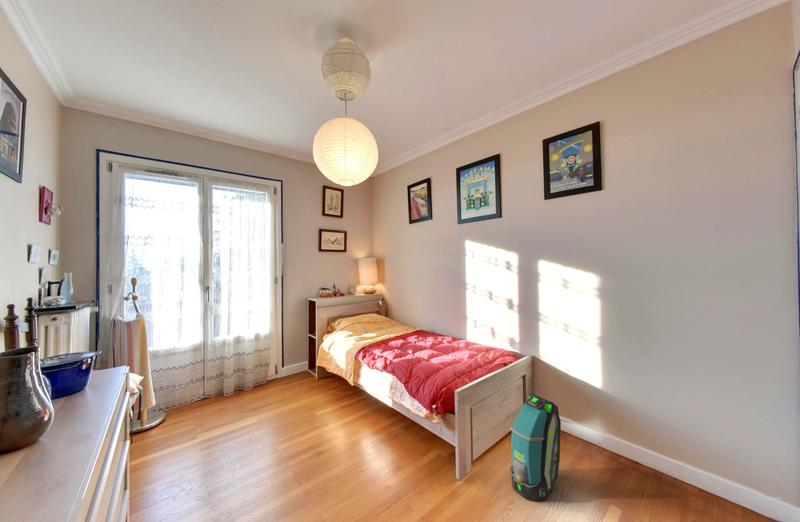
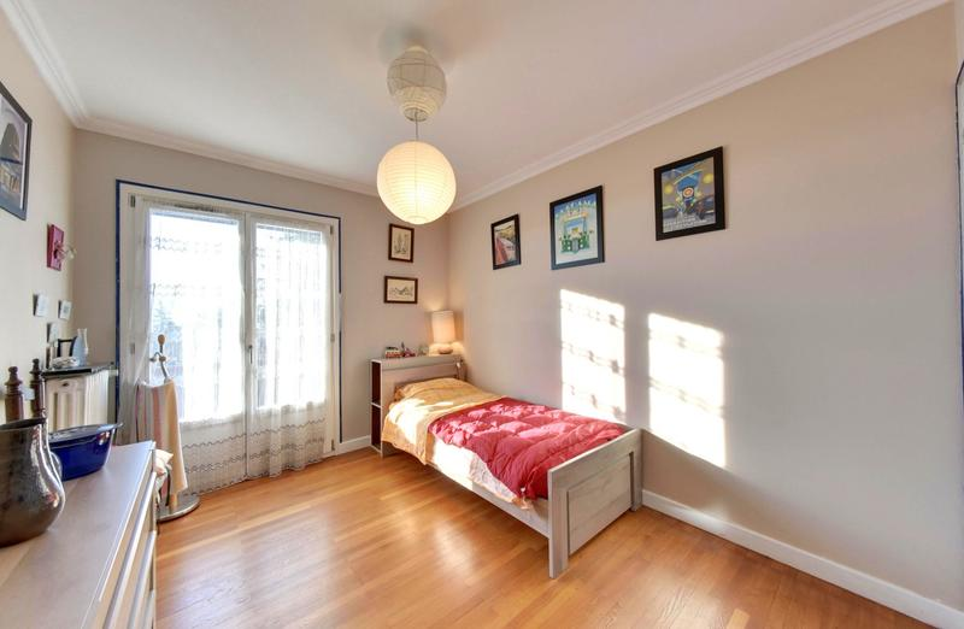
- backpack (535, 440)
